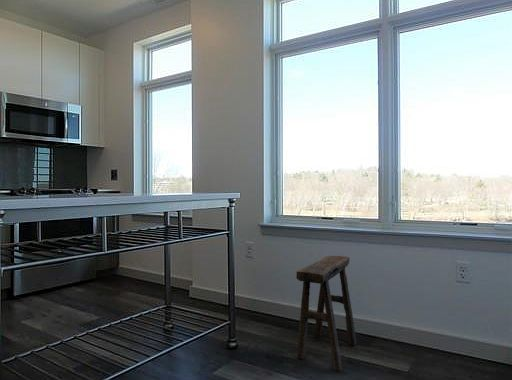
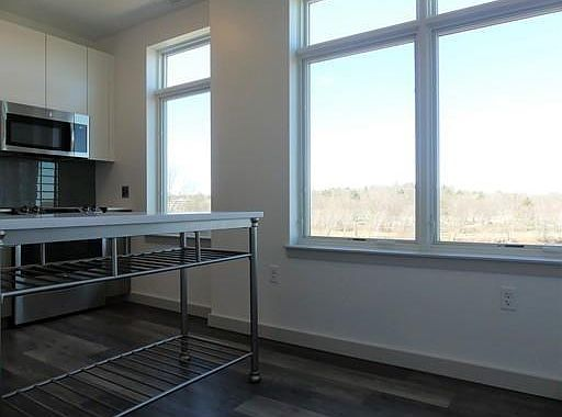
- stool (327, 307)
